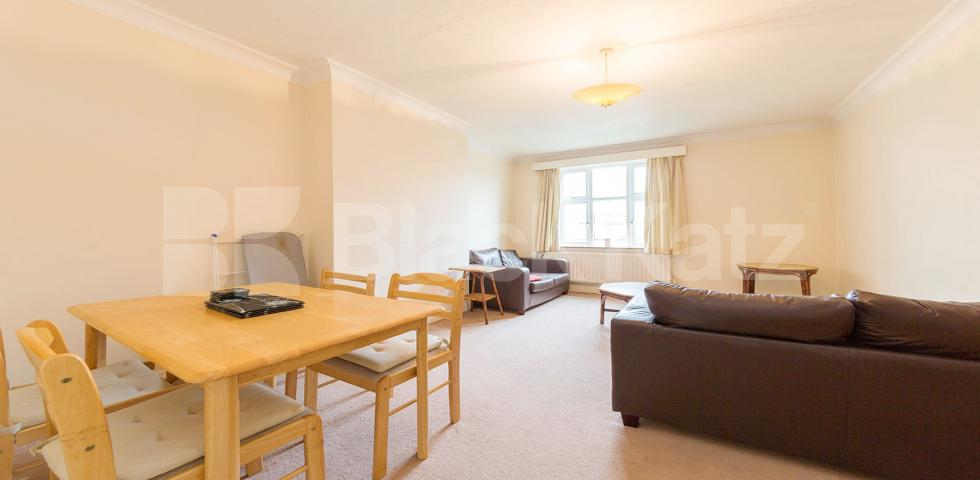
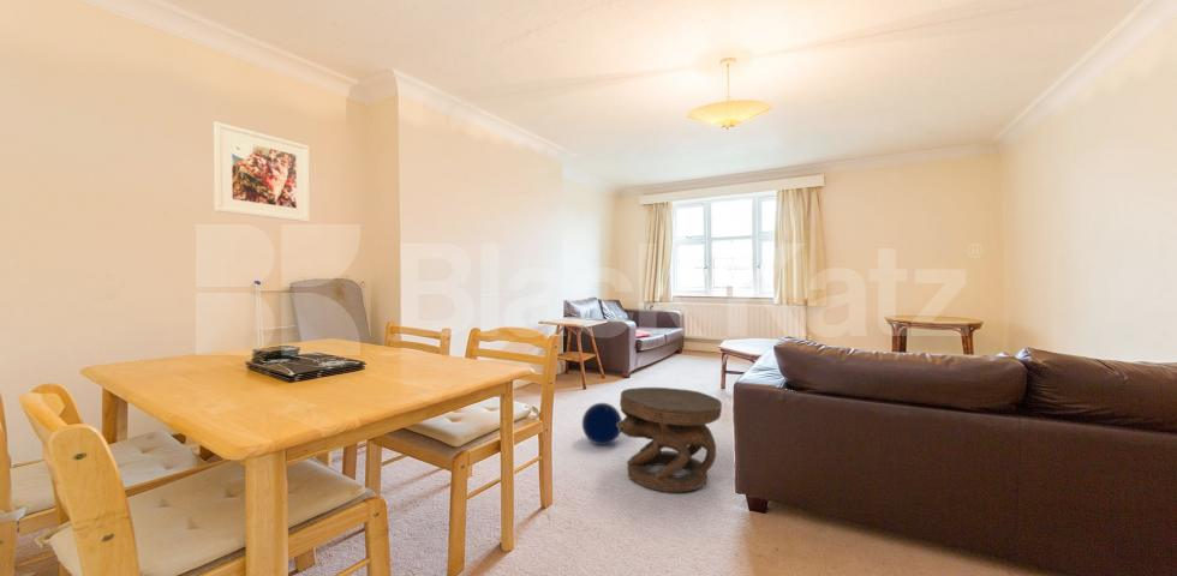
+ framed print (265, 175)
+ ball (602, 422)
+ carved stool (667, 434)
